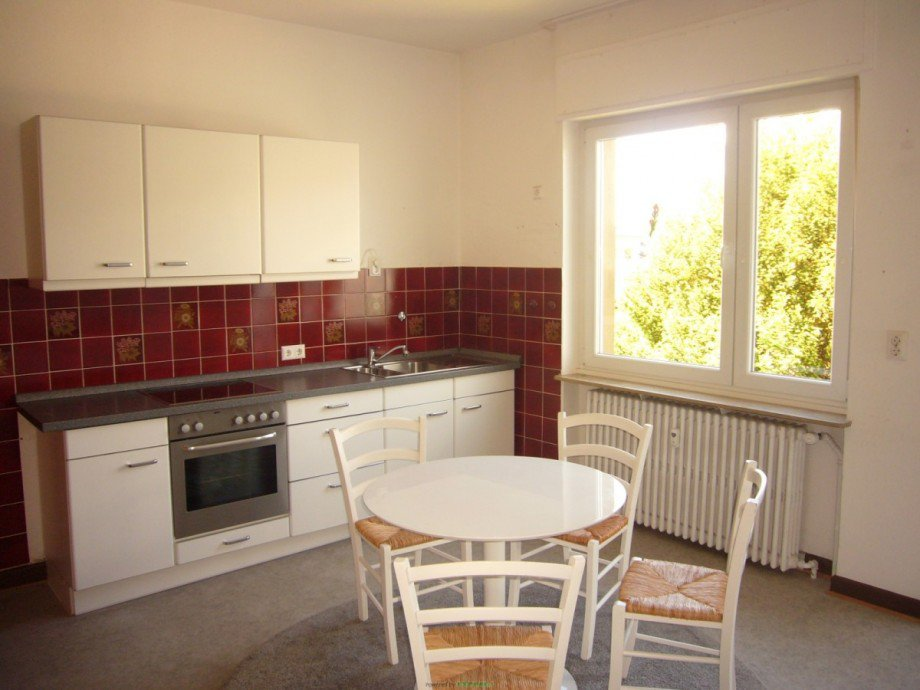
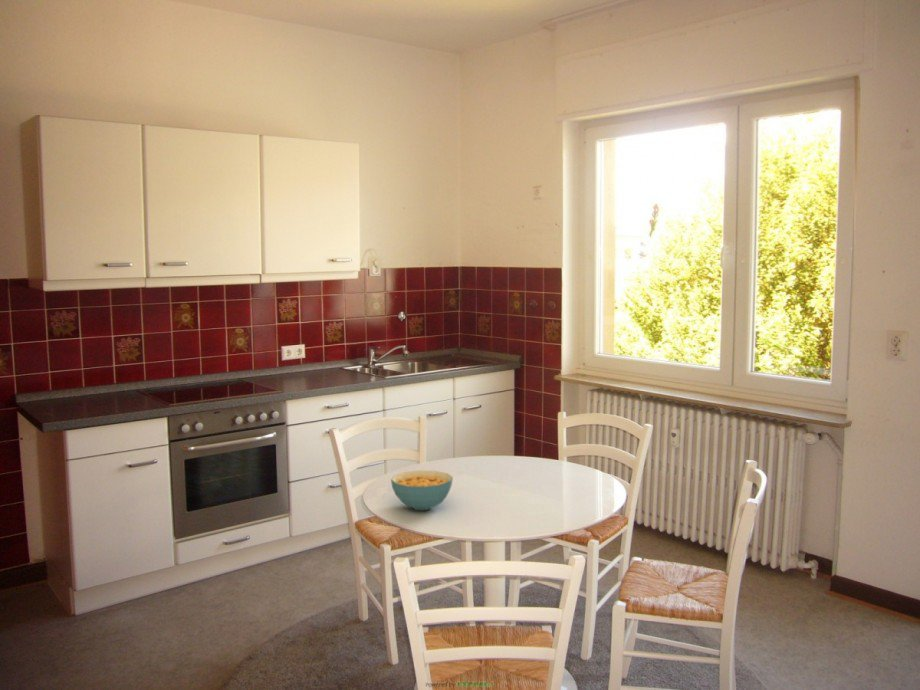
+ cereal bowl (422, 492)
